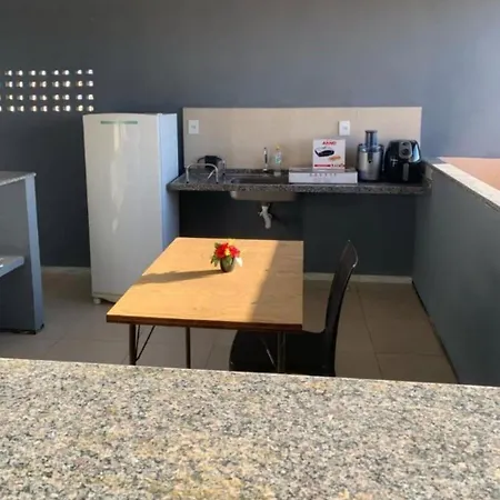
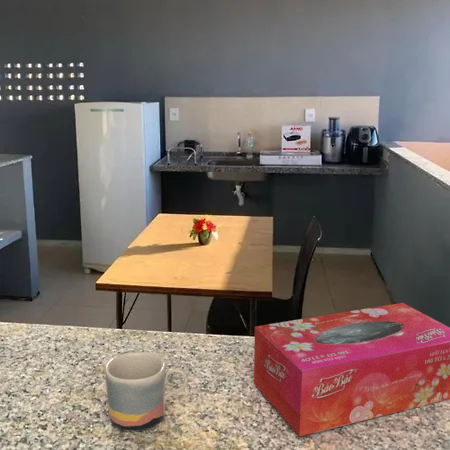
+ mug (147, 391)
+ tissue box (357, 361)
